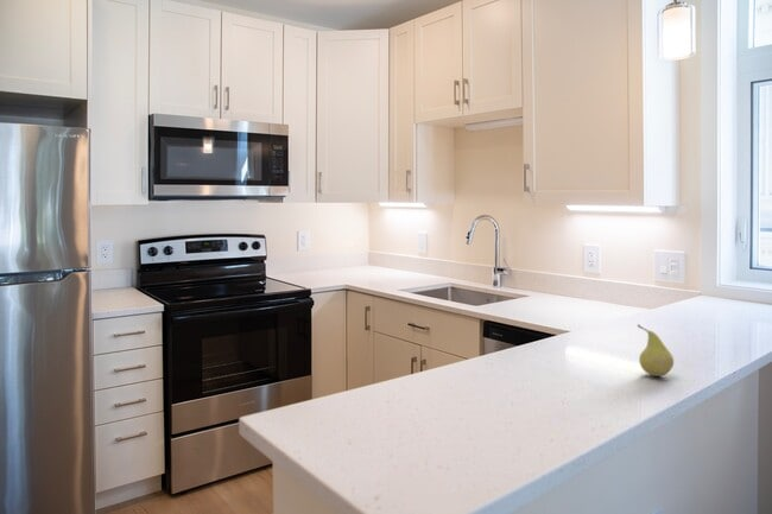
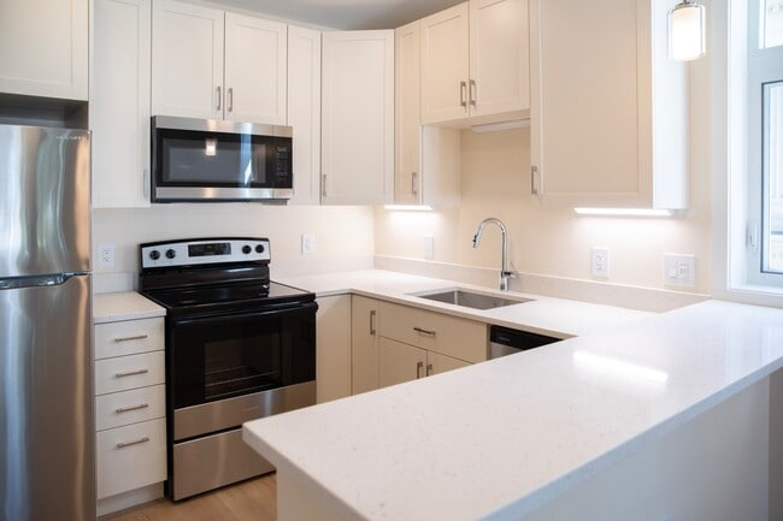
- fruit (653, 349)
